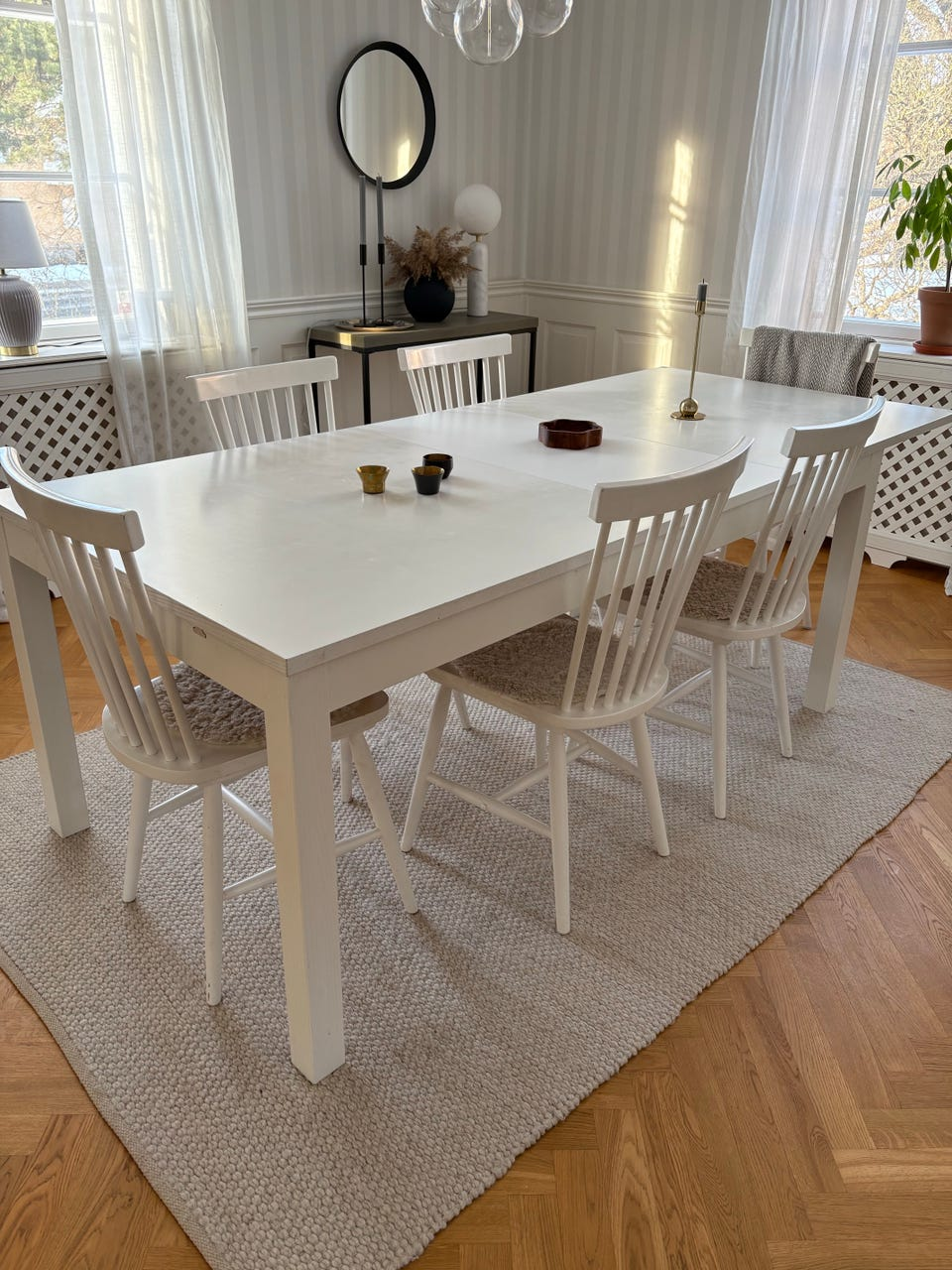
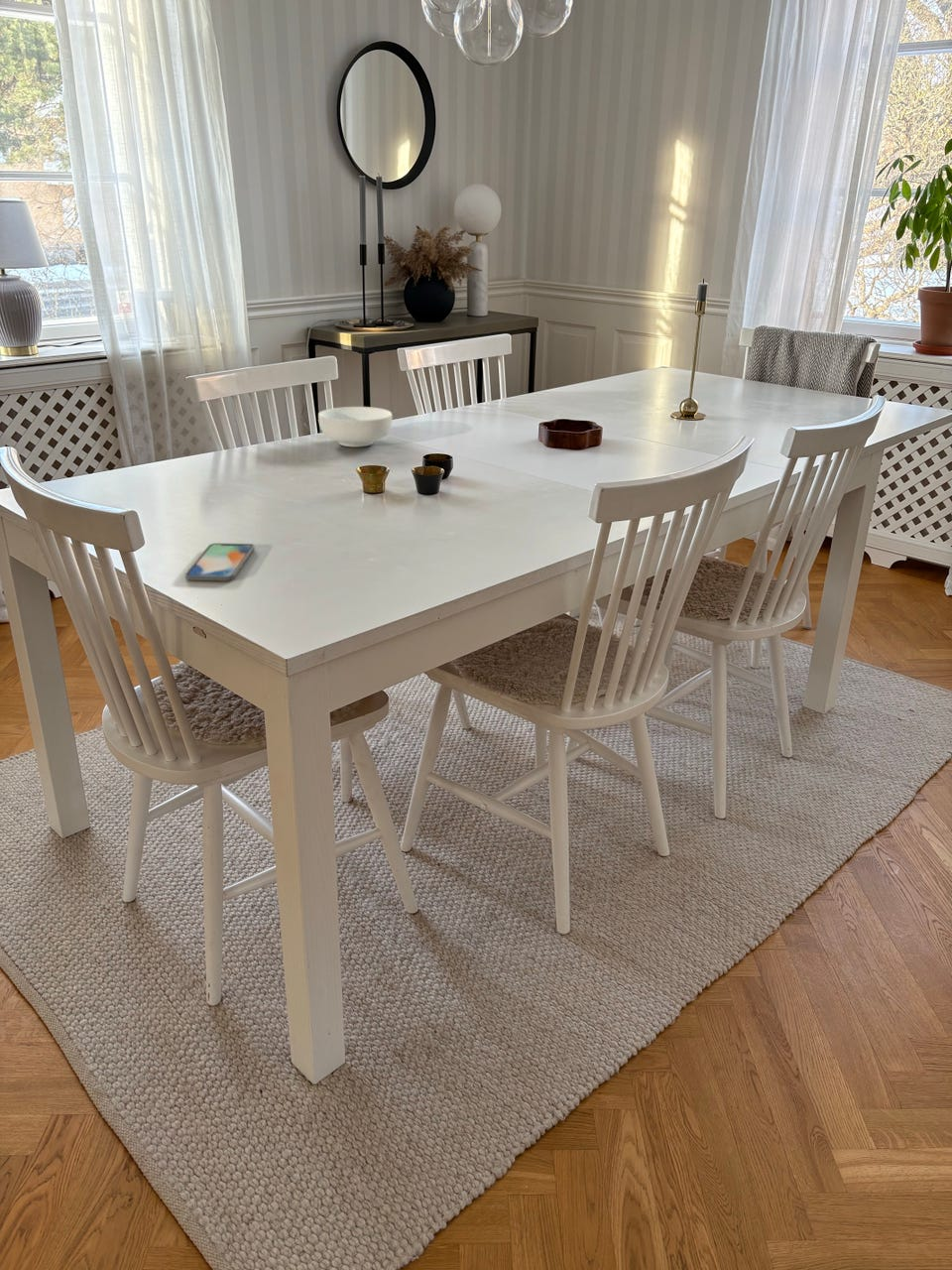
+ cereal bowl (355, 428)
+ smartphone (221, 561)
